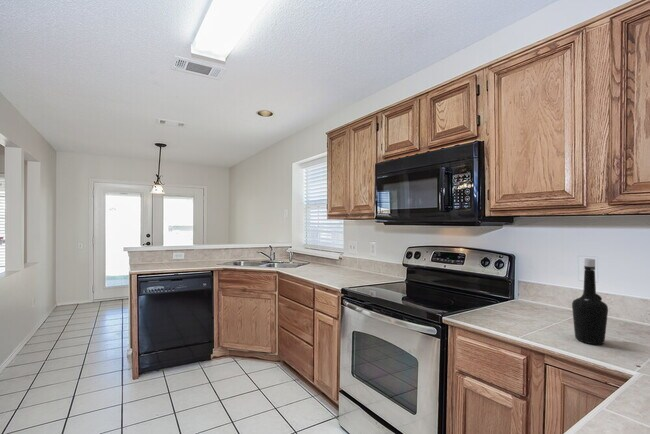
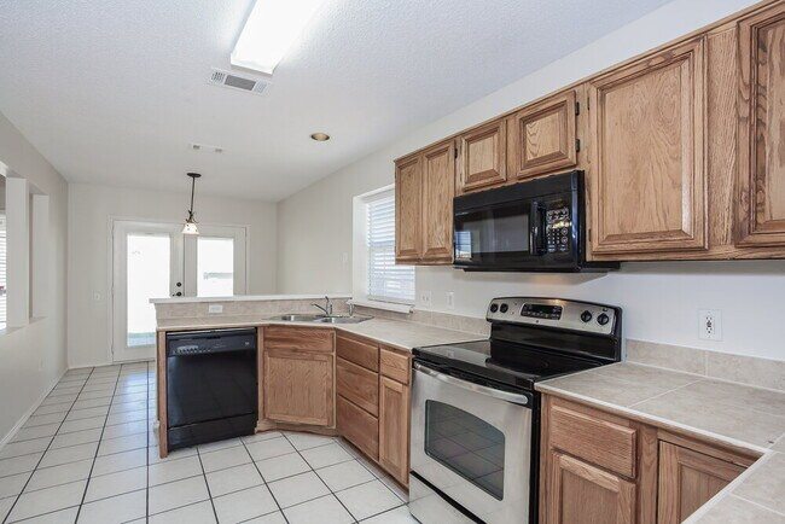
- bottle (589, 299)
